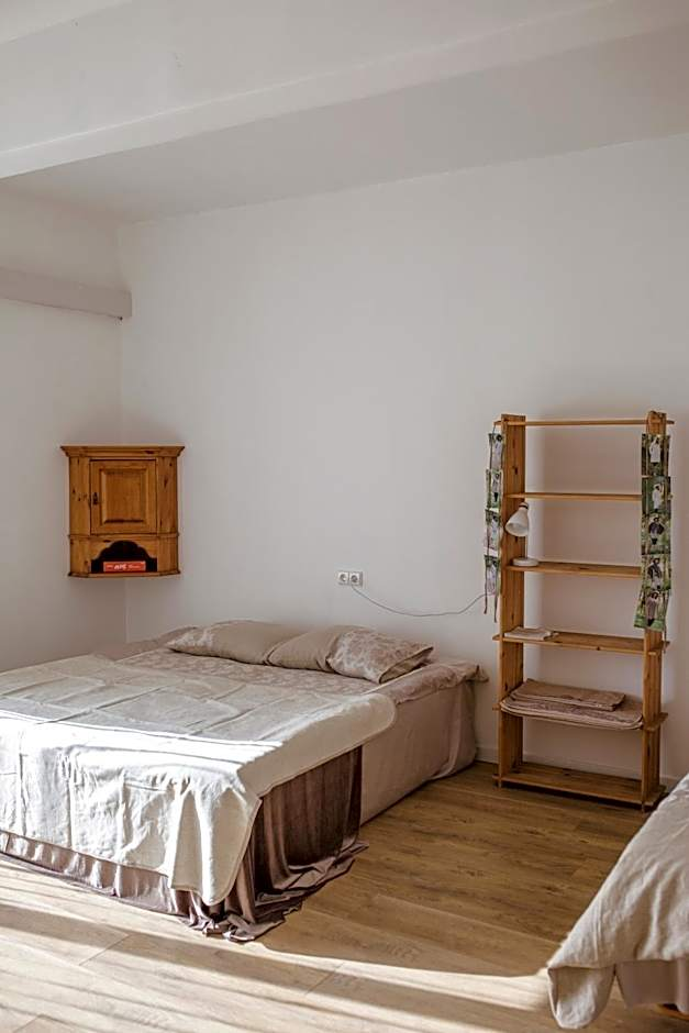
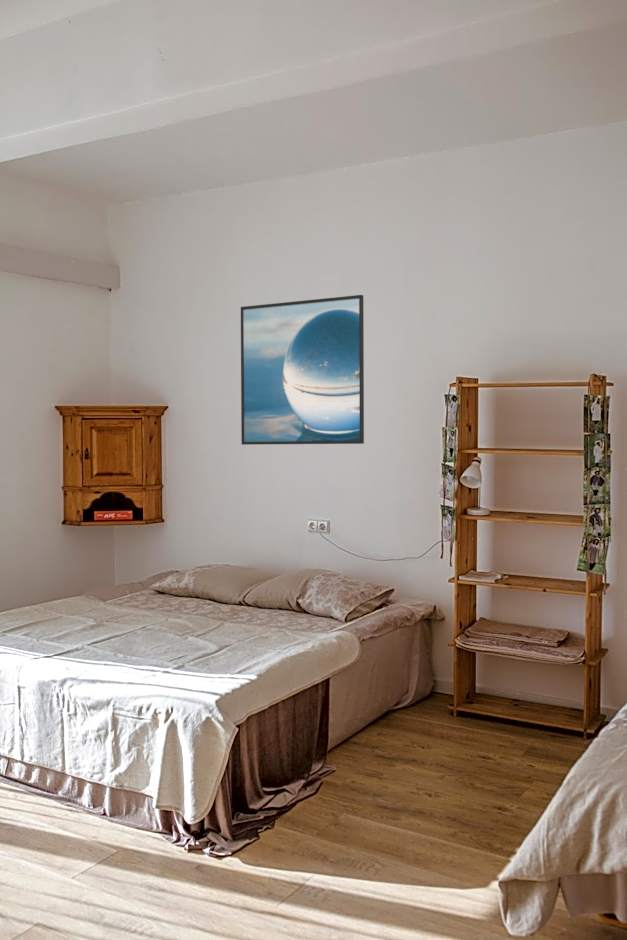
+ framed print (300, 372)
